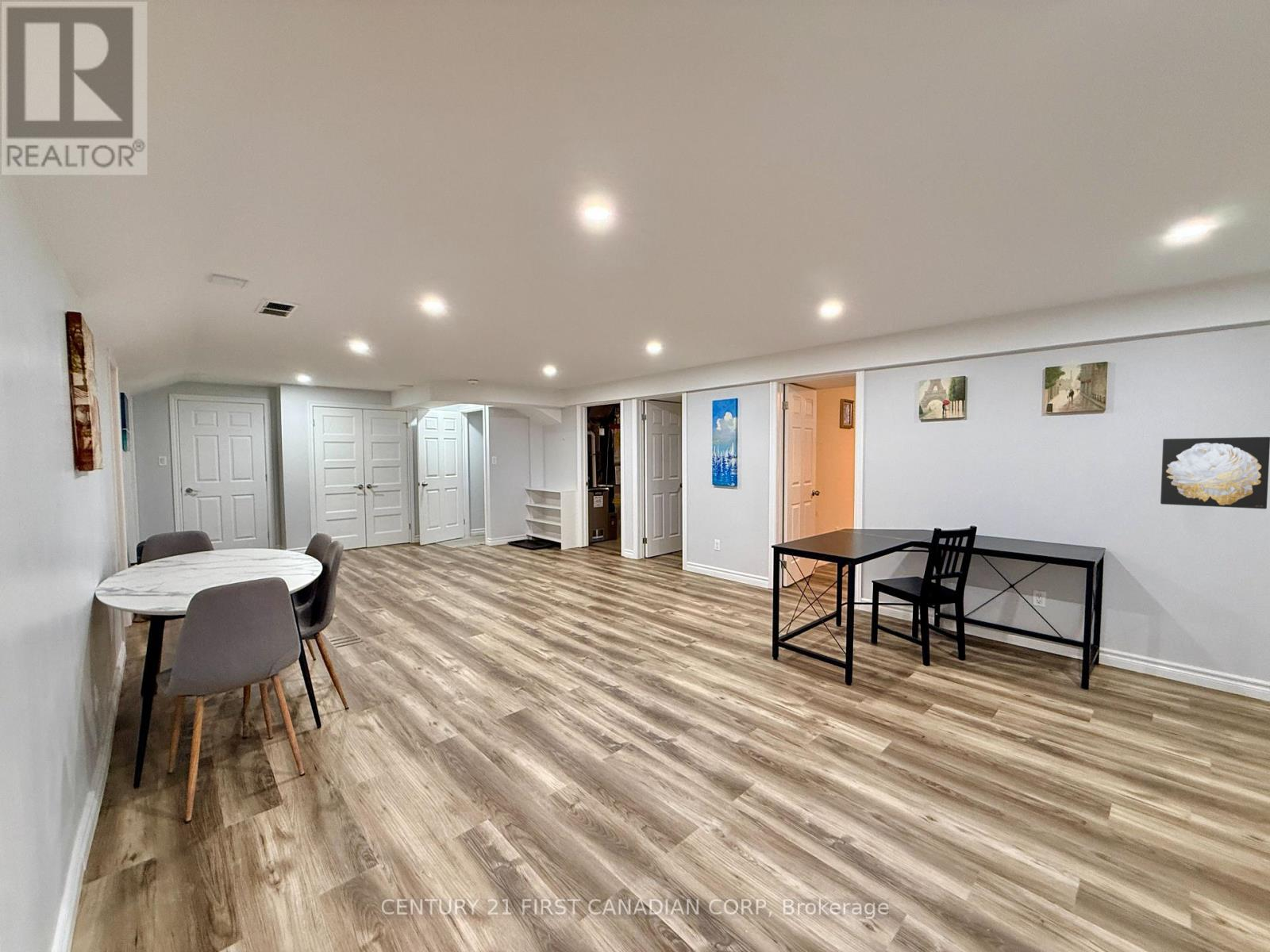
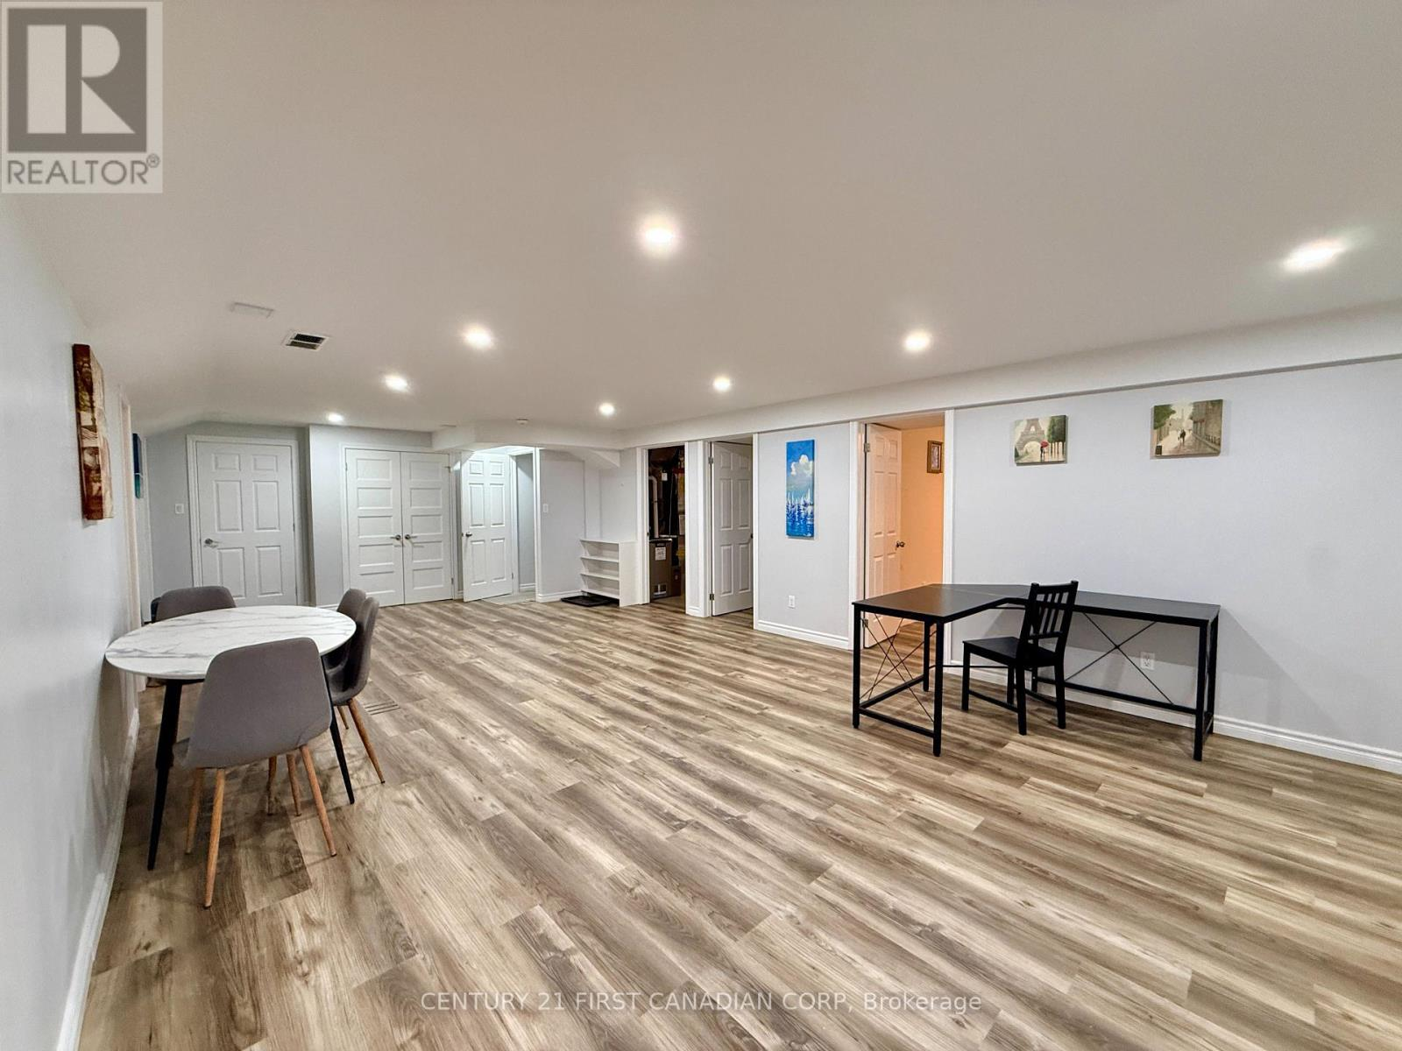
- wall art (1212, 472)
